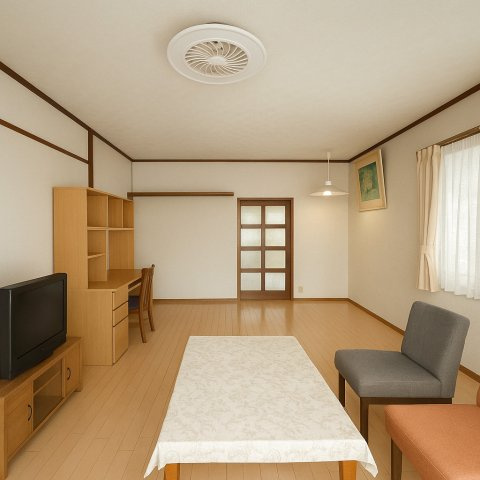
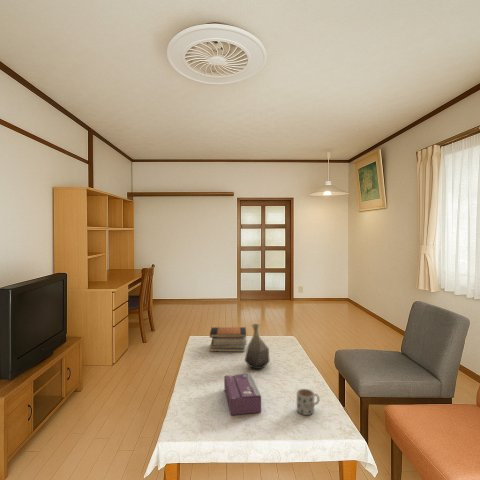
+ vase (256, 345)
+ book stack (228, 339)
+ mug (308, 401)
+ tissue box (241, 392)
